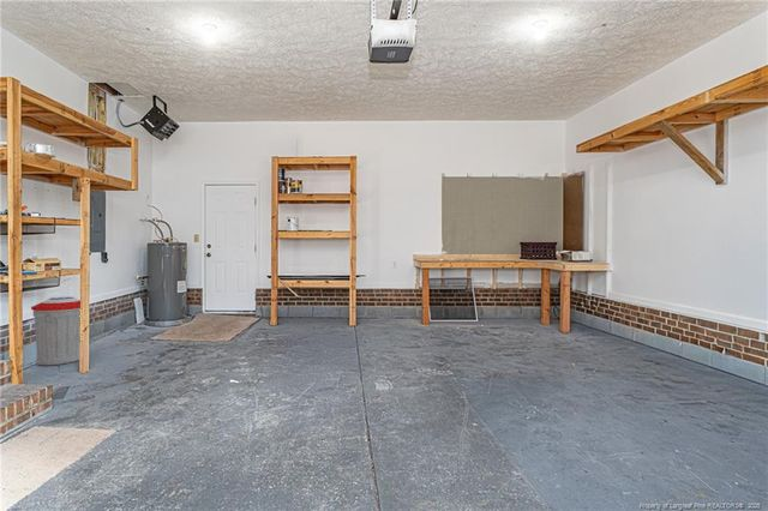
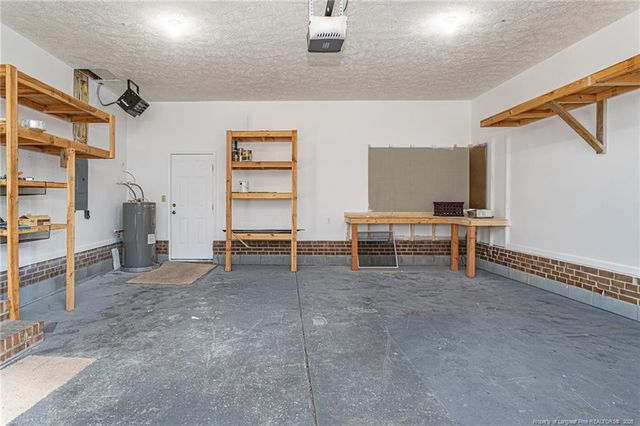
- trash can (61, 329)
